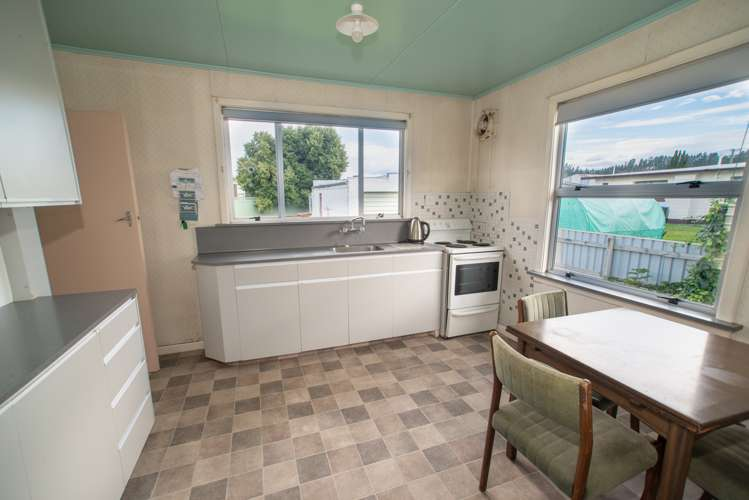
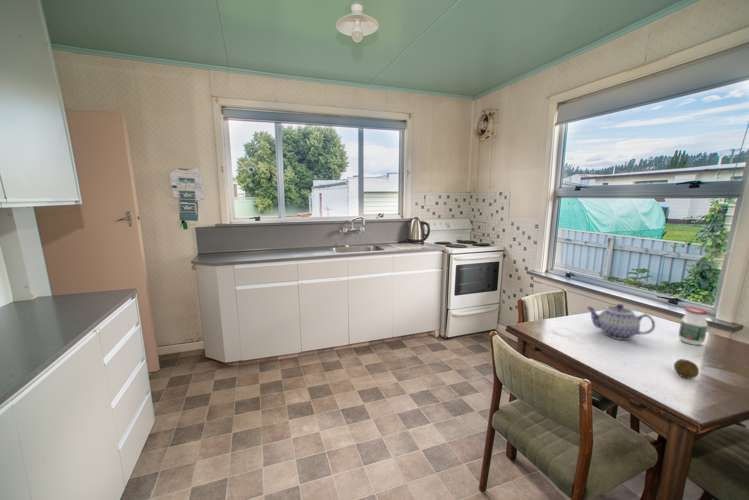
+ fruit (686, 368)
+ teapot (618, 319)
+ jar (693, 325)
